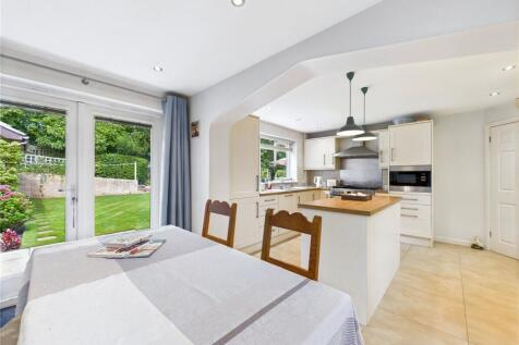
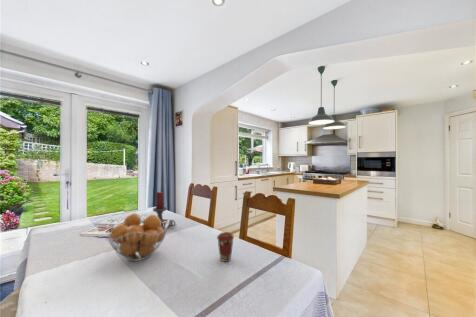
+ coffee cup (225, 246)
+ fruit basket (139, 235)
+ candle holder (162, 209)
